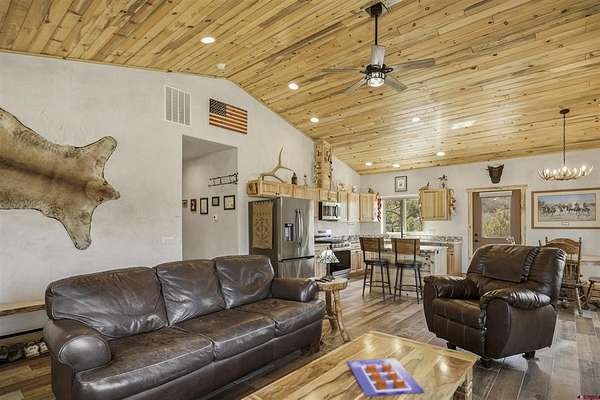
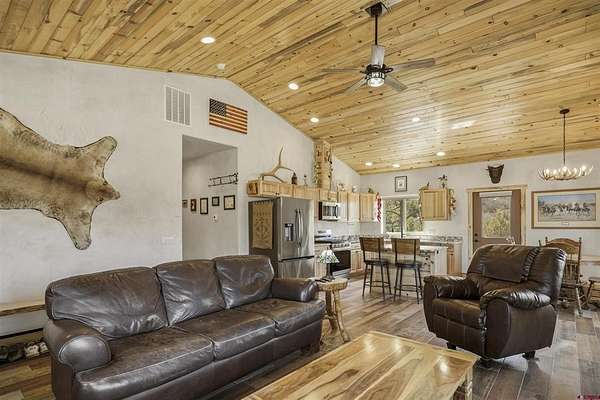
- poster (382, 372)
